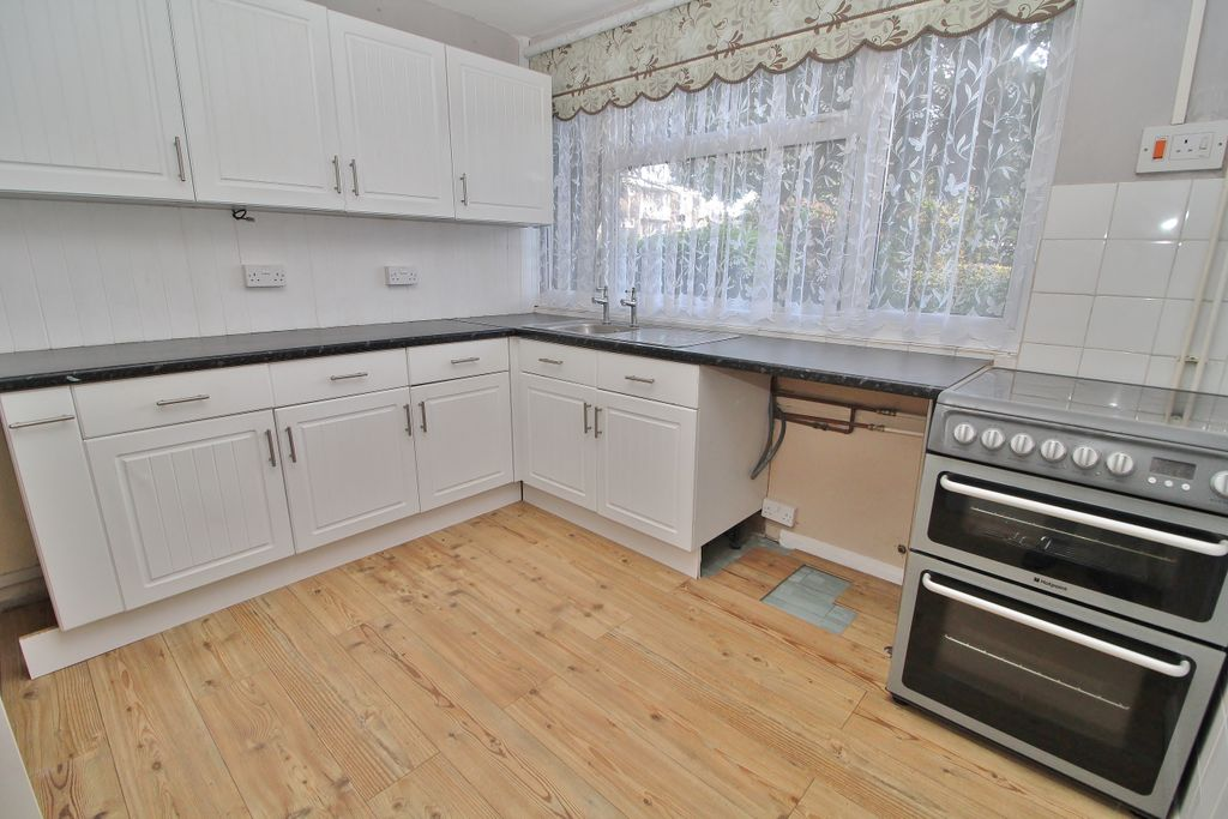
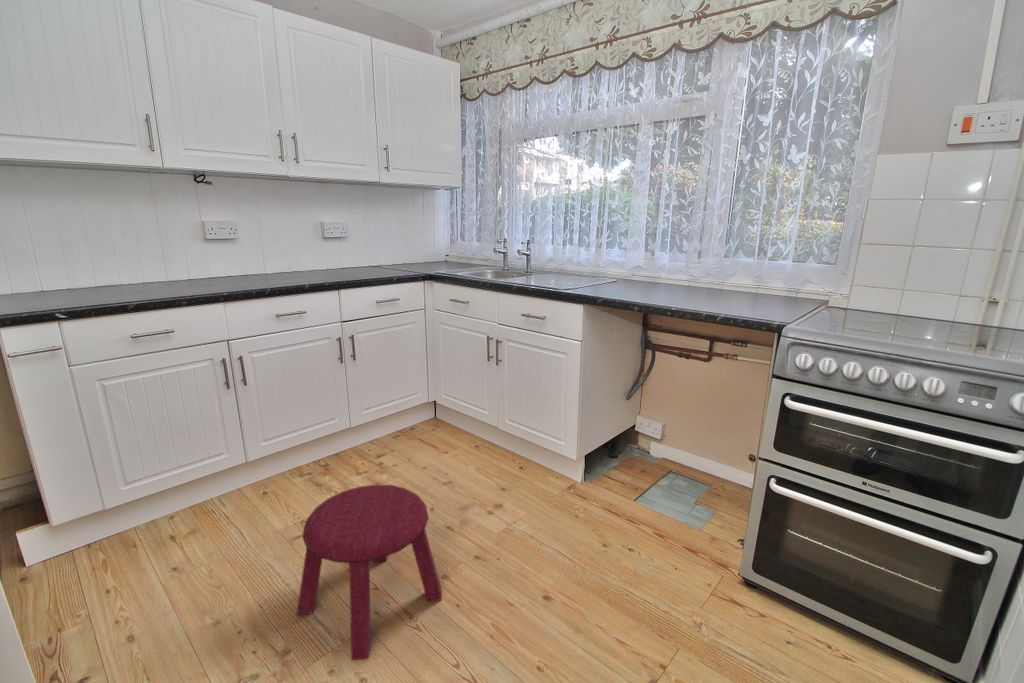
+ stool (369, 556)
